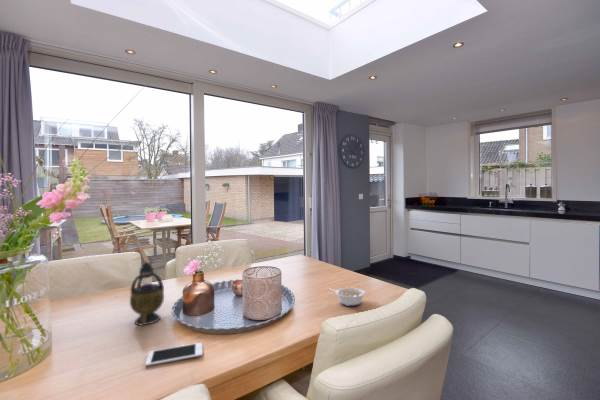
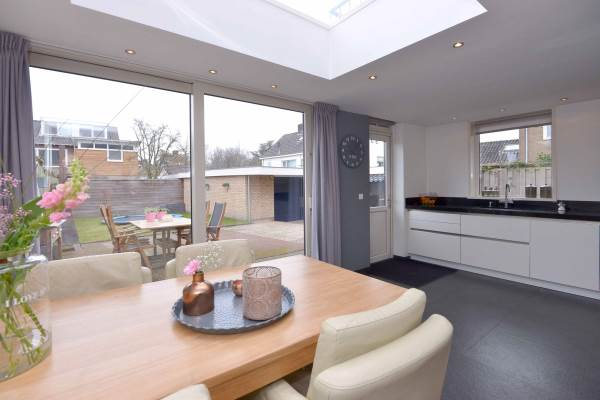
- legume (349, 296)
- teapot (145, 293)
- cell phone (175, 353)
